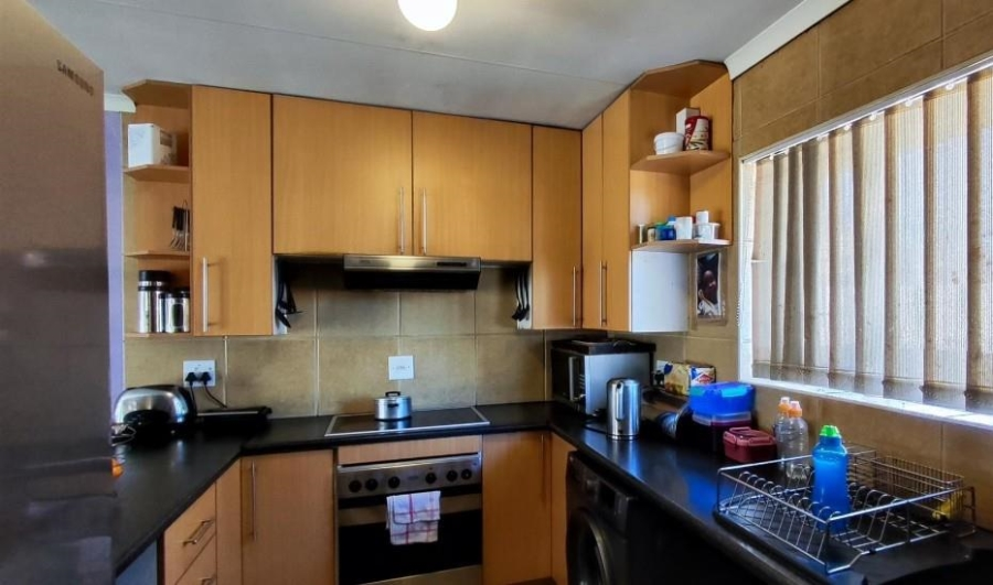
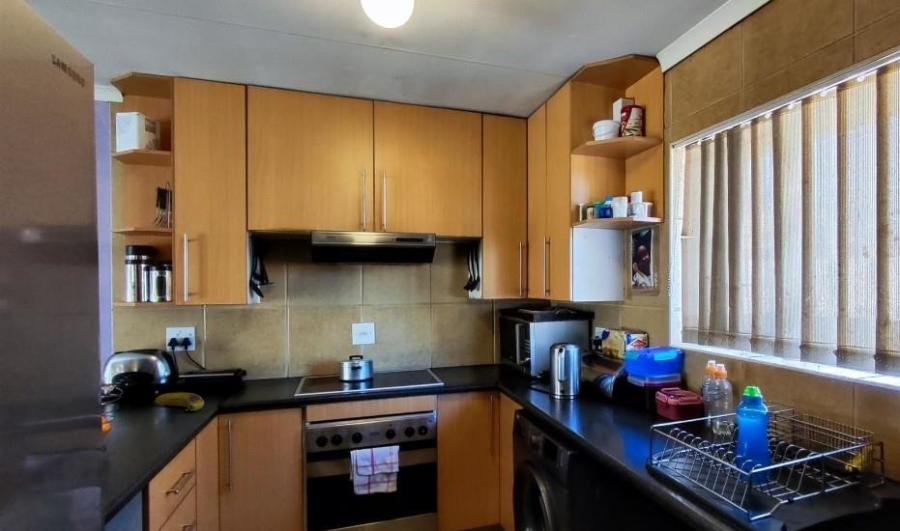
+ fruit (175, 403)
